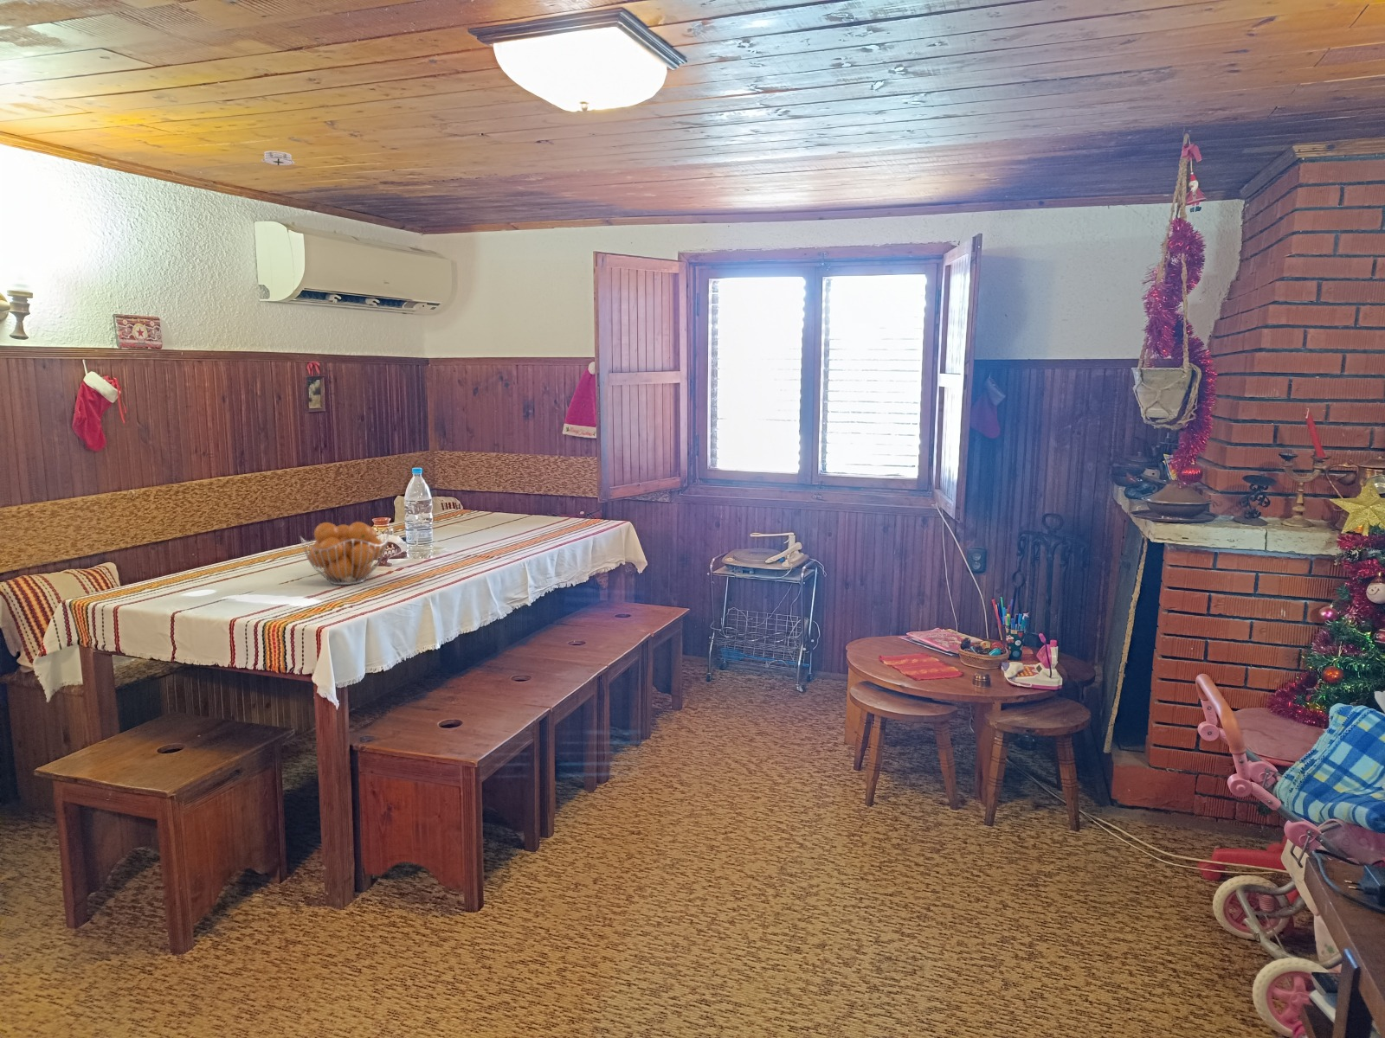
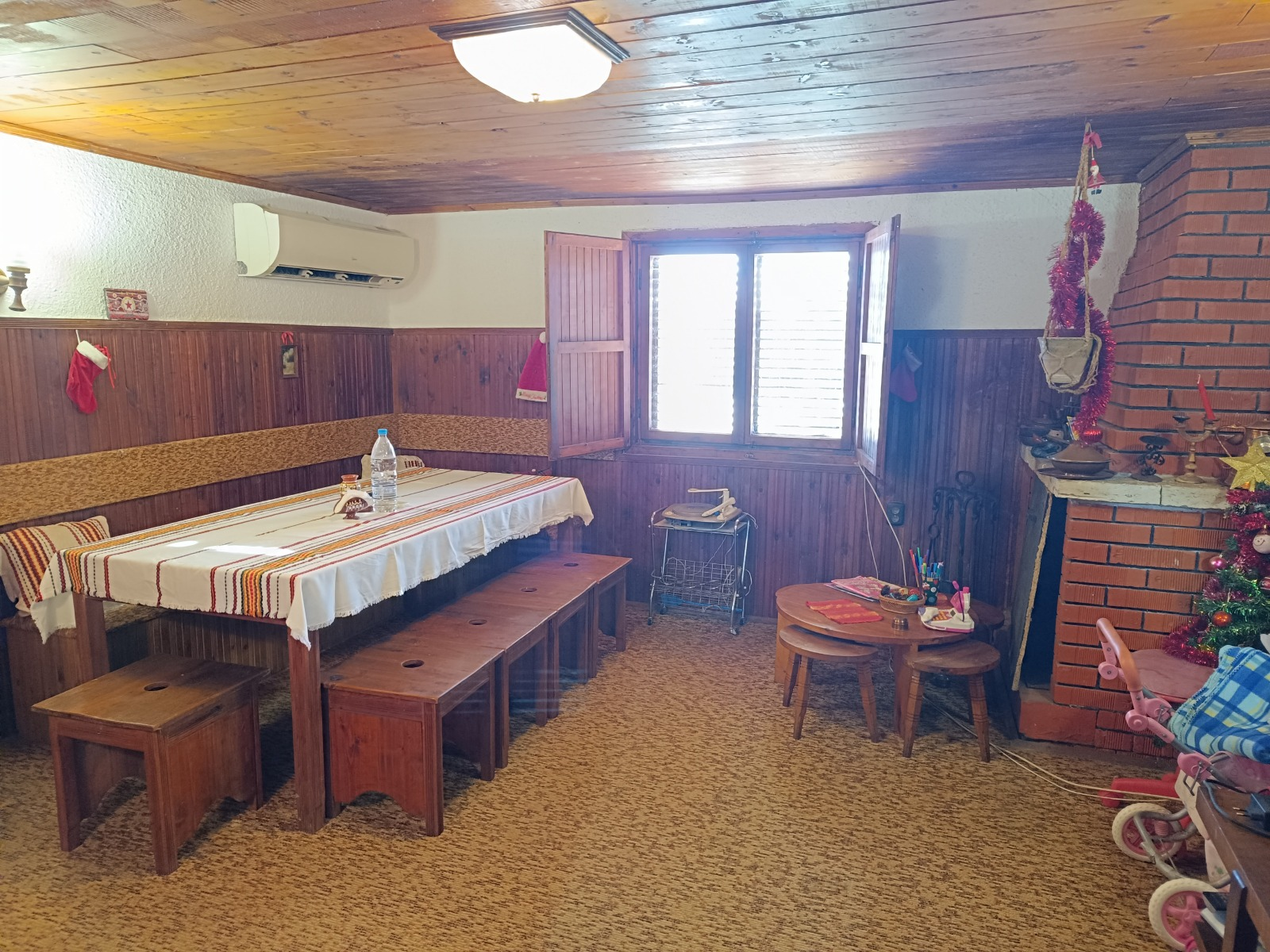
- smoke detector (277, 158)
- fruit basket (346, 551)
